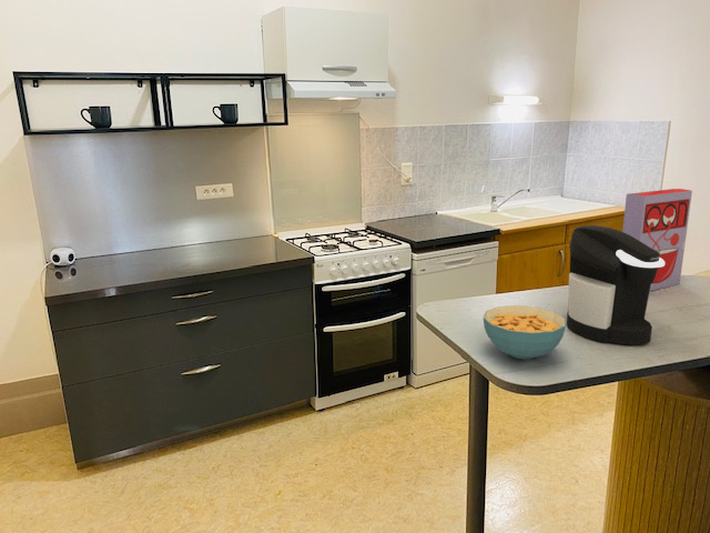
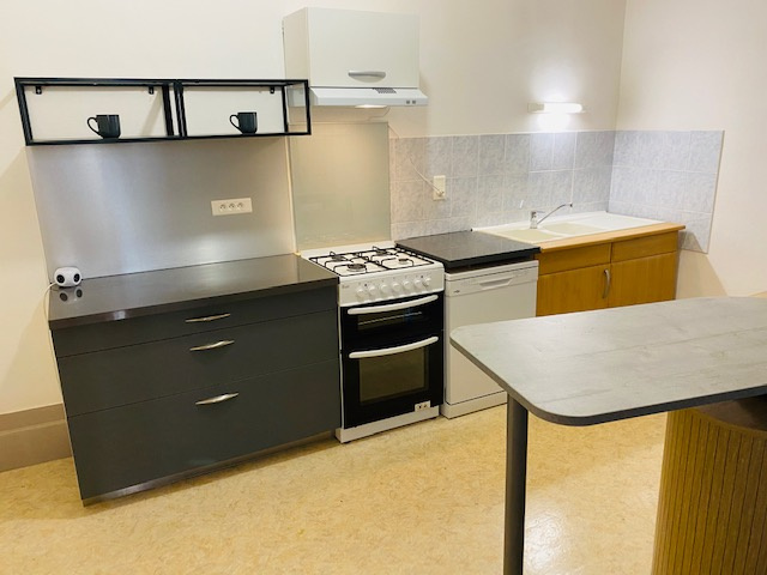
- cereal box (653, 240)
- coffee maker (615, 281)
- cereal bowl (523, 336)
